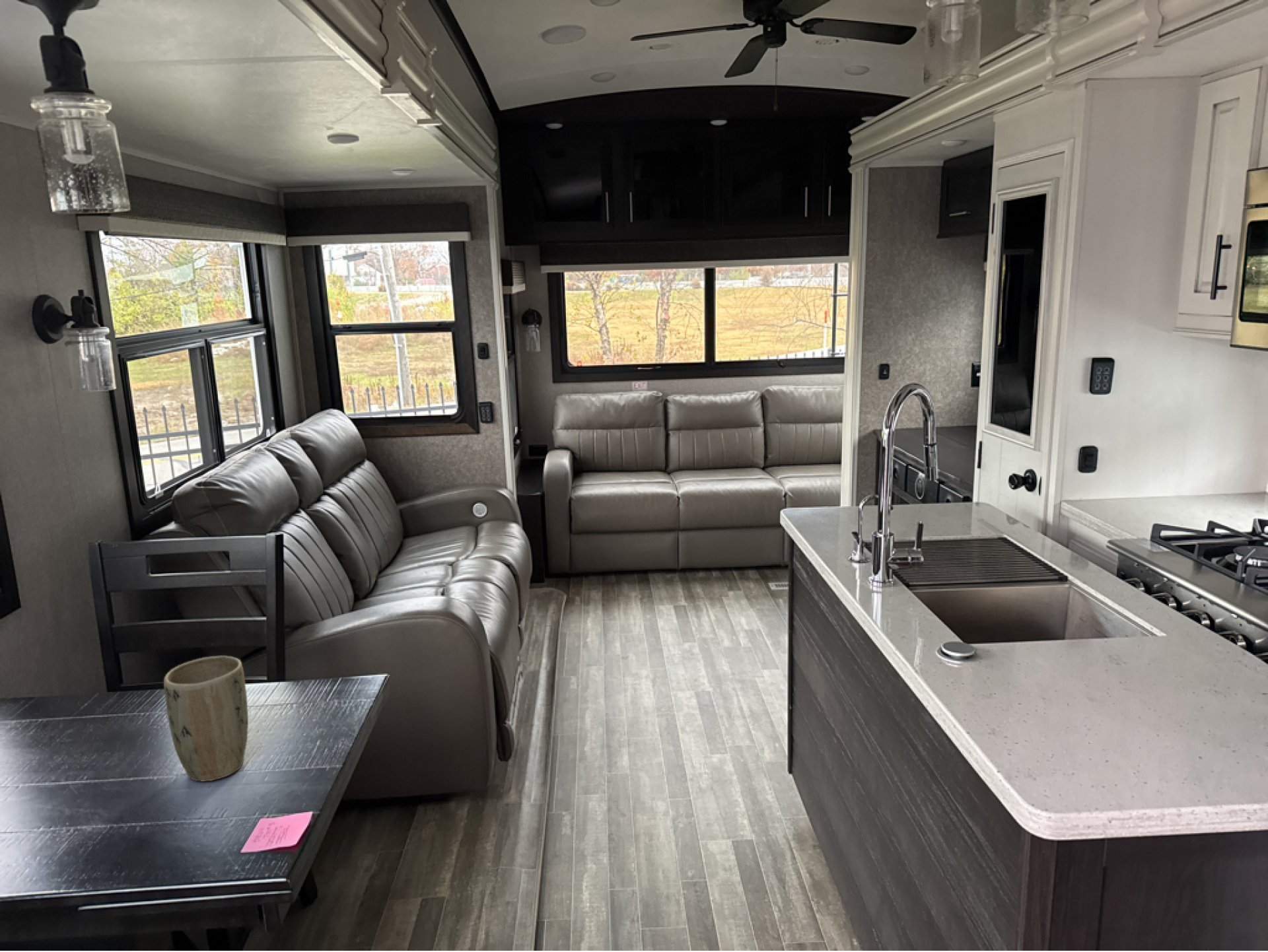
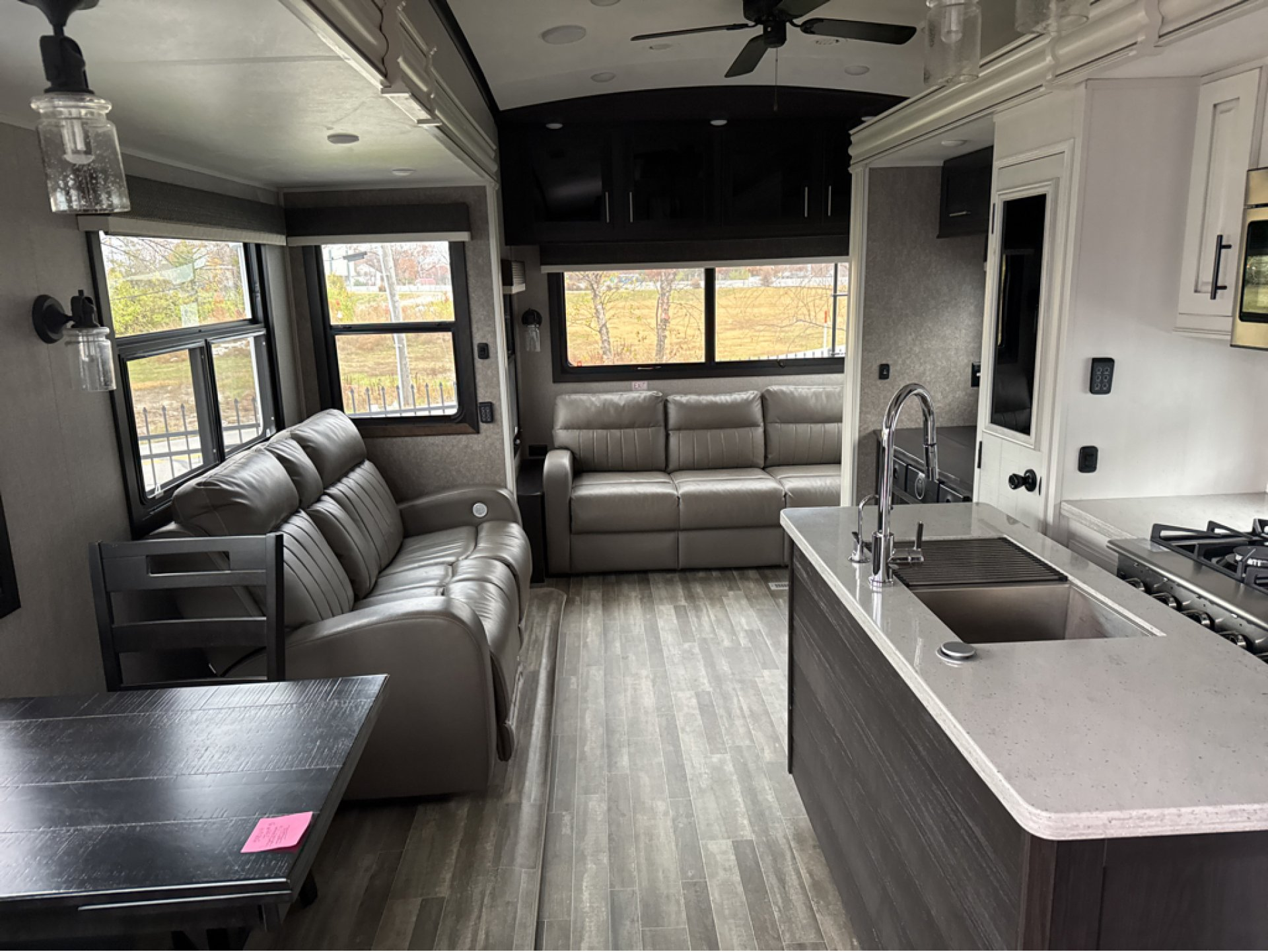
- plant pot (210, 719)
